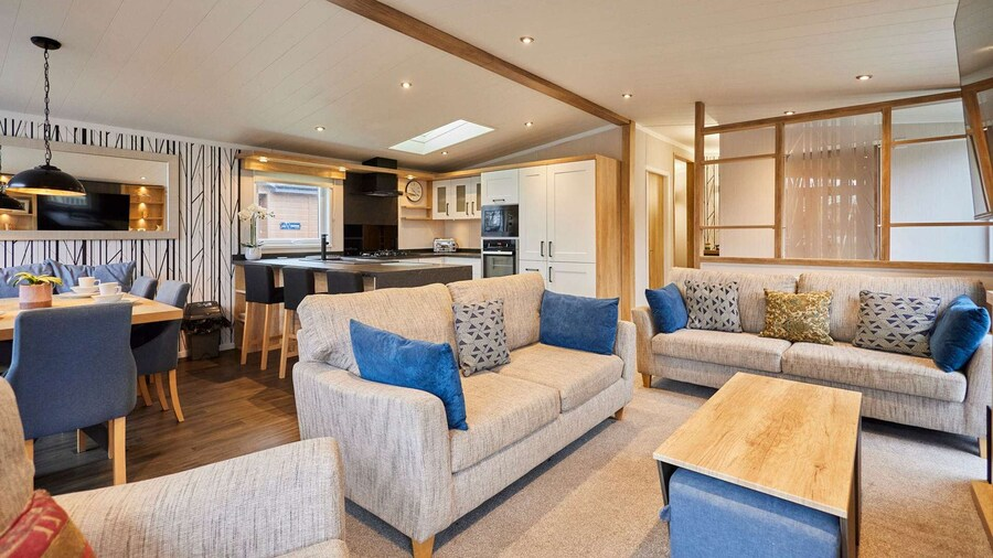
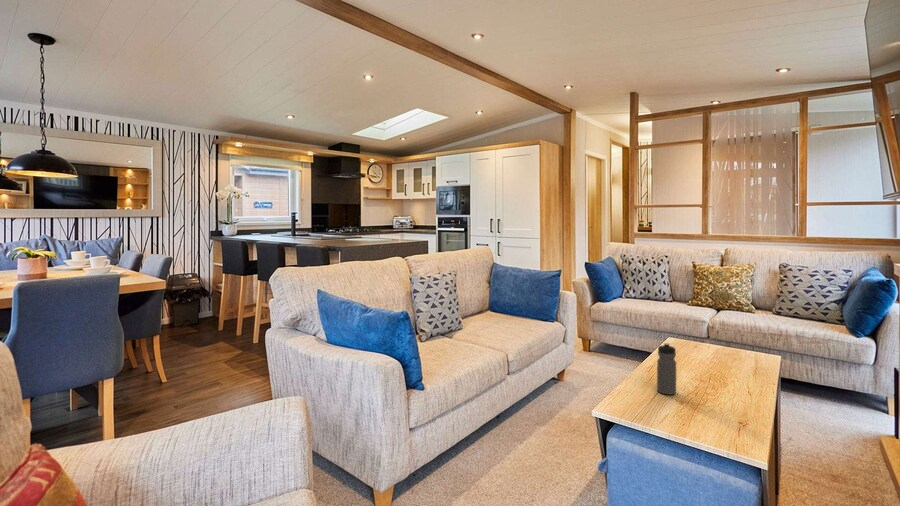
+ water bottle (666, 367)
